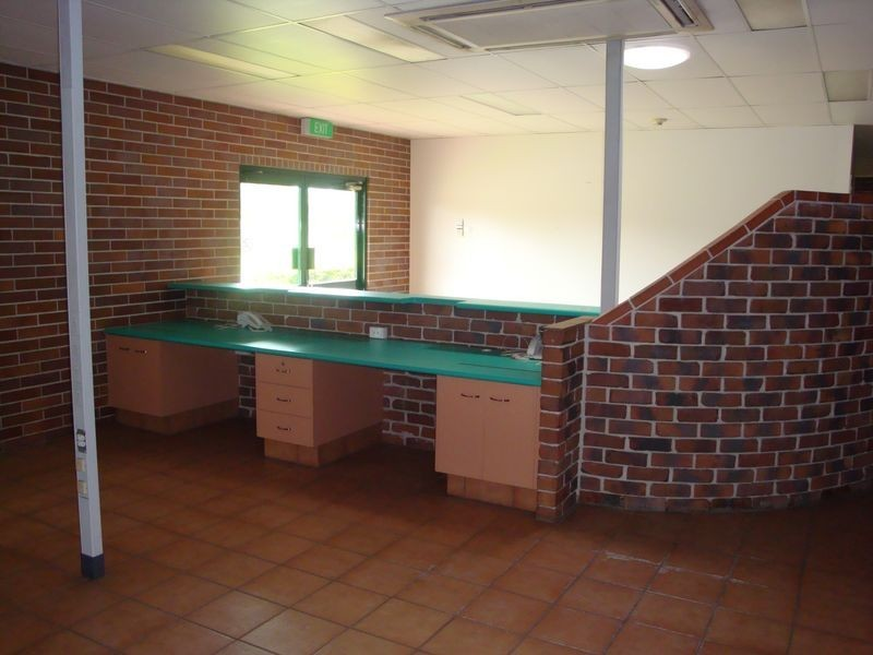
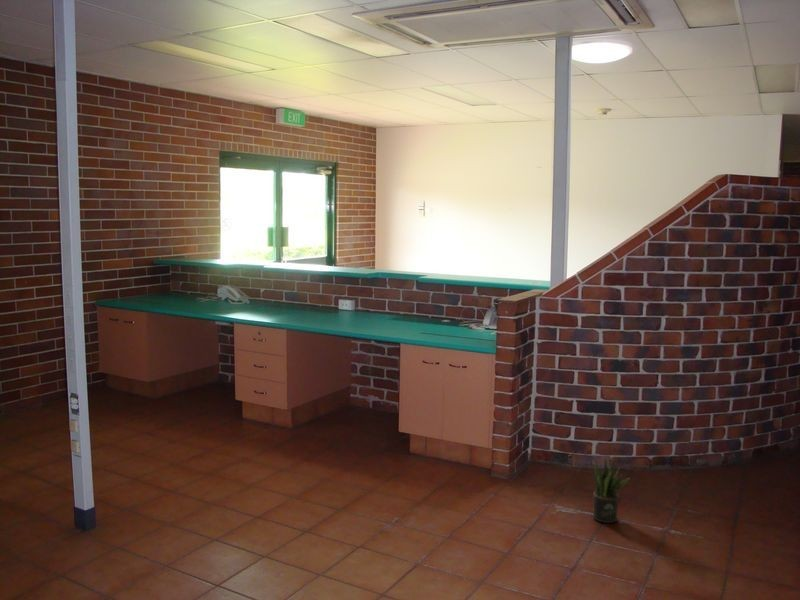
+ potted plant (608, 489)
